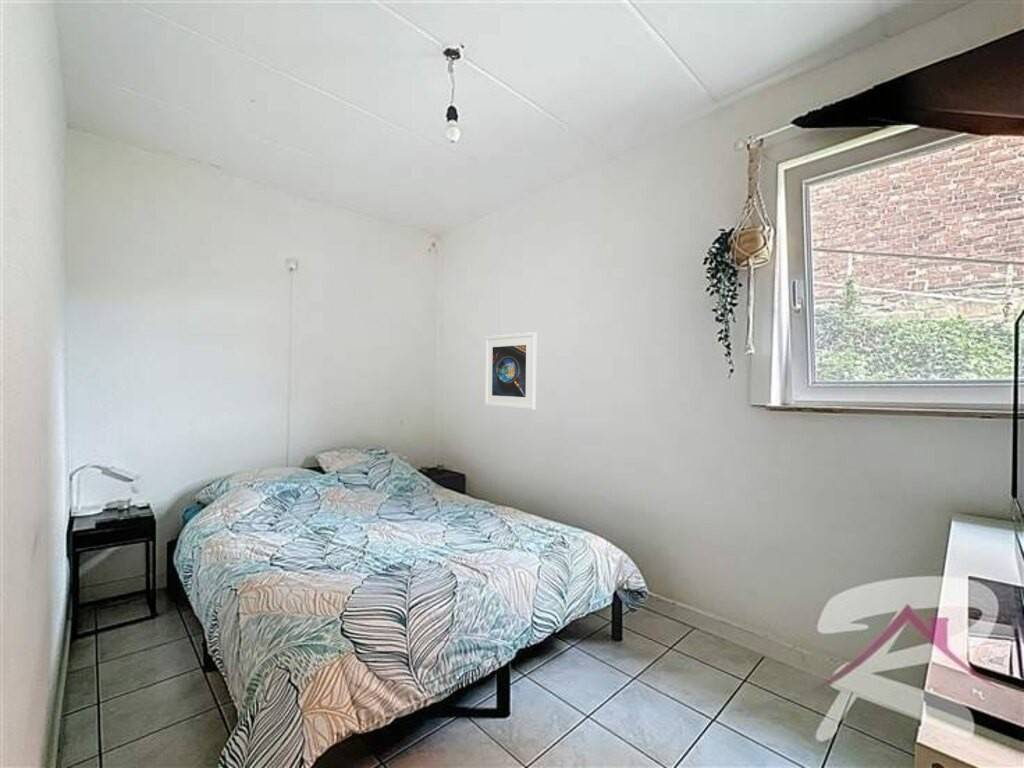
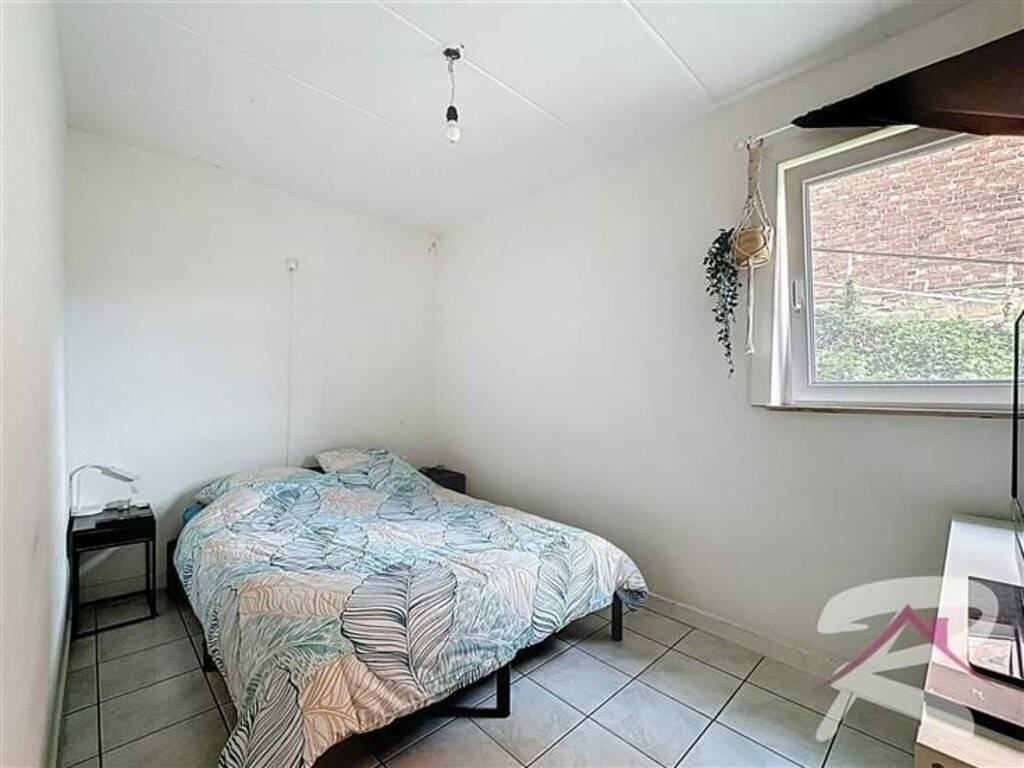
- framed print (509, 371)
